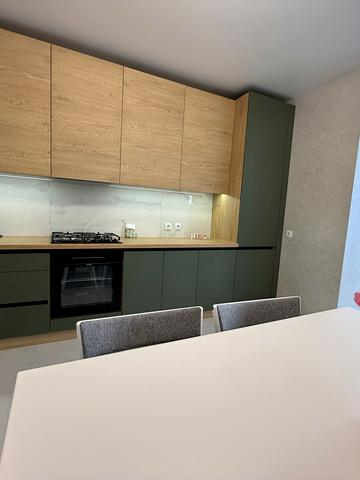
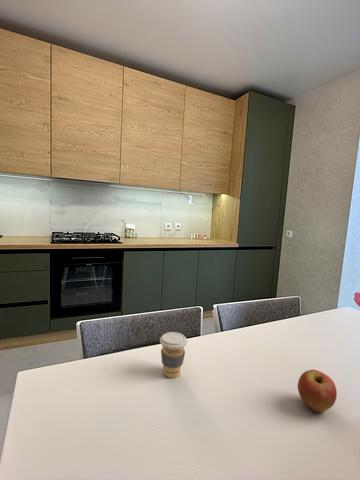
+ apple (316, 388)
+ coffee cup (172, 355)
